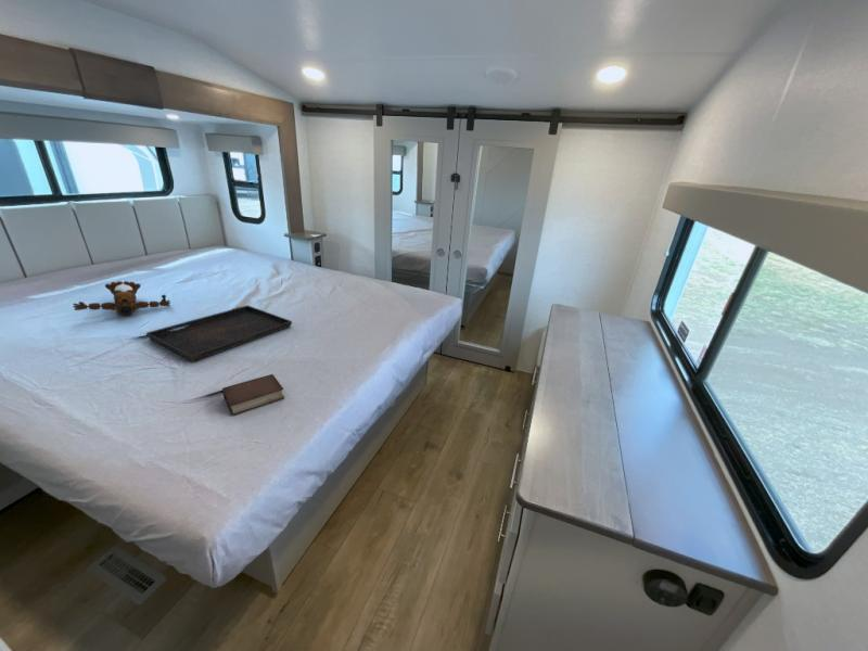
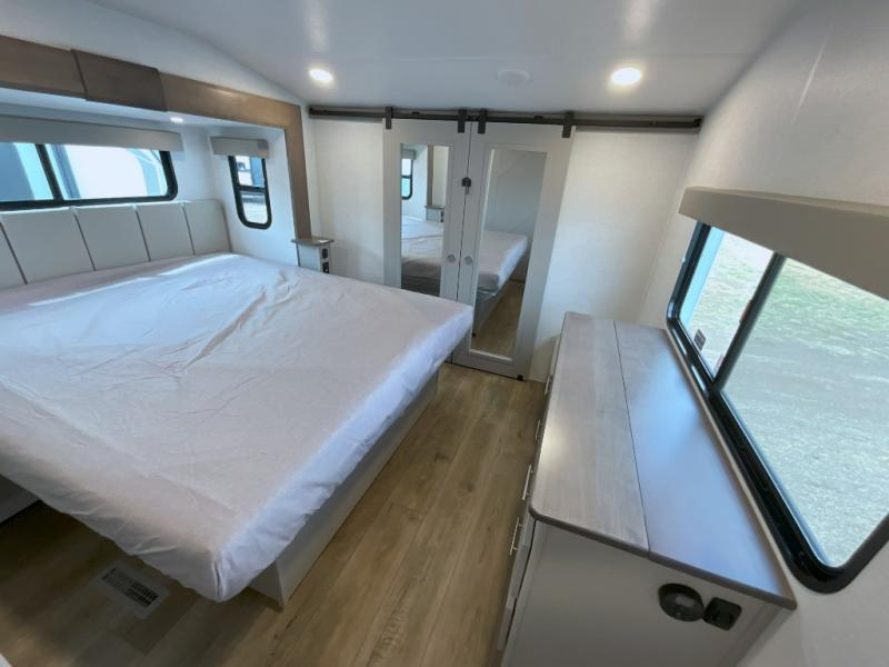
- serving tray (225, 329)
- teddy bear (124, 297)
- book (253, 393)
